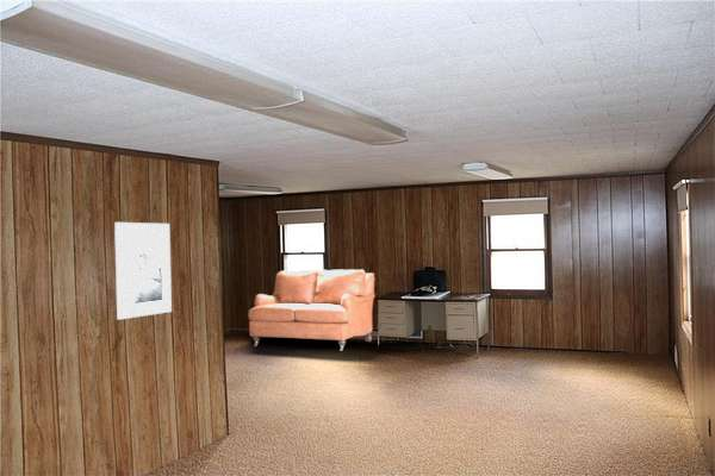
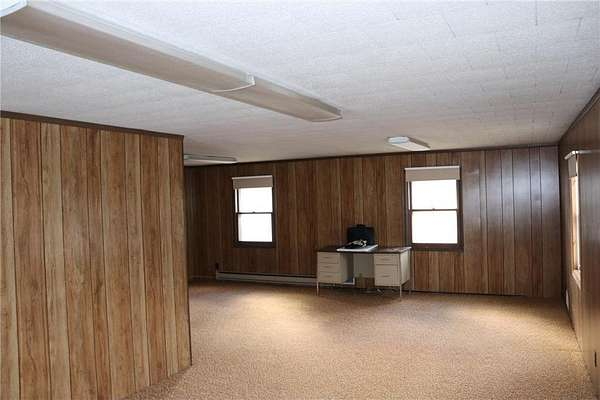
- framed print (144, 269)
- sofa (313, 306)
